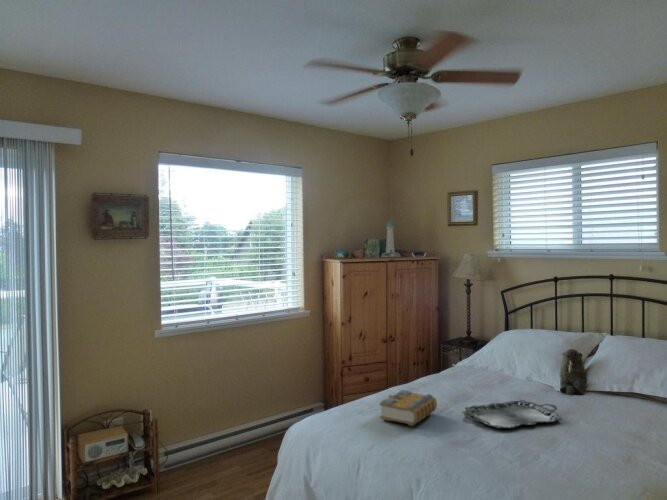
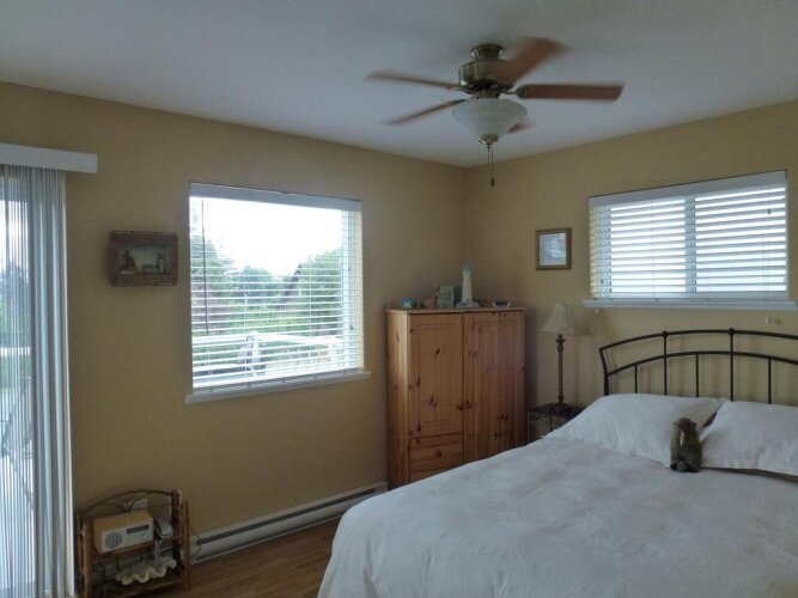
- serving tray (511, 413)
- book (408, 406)
